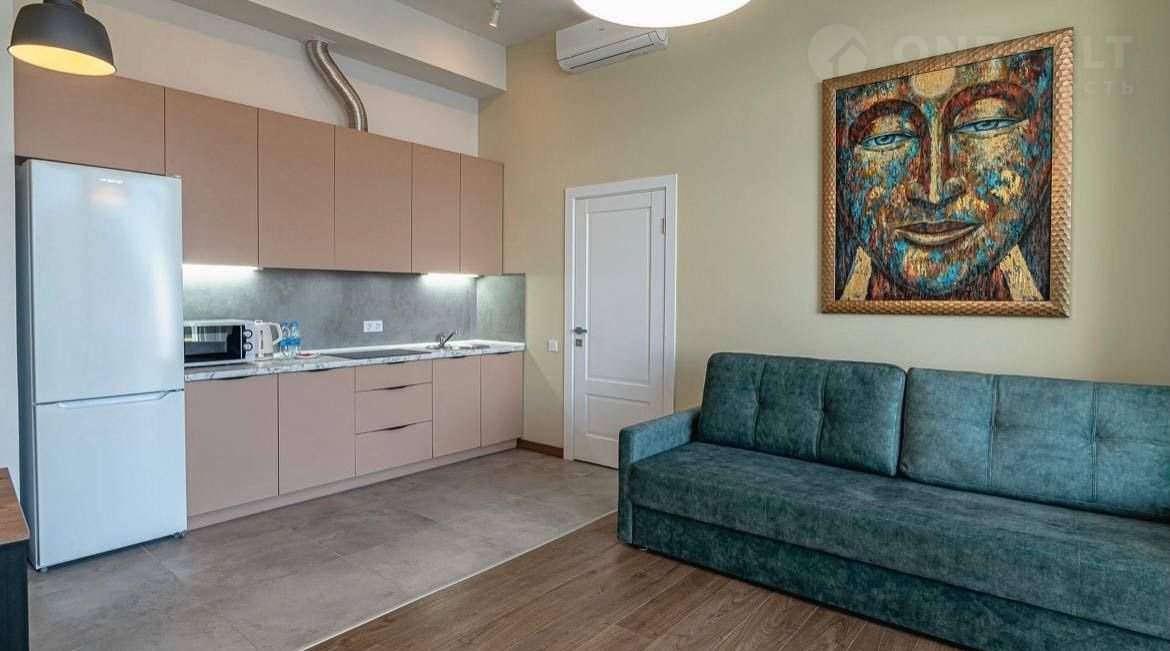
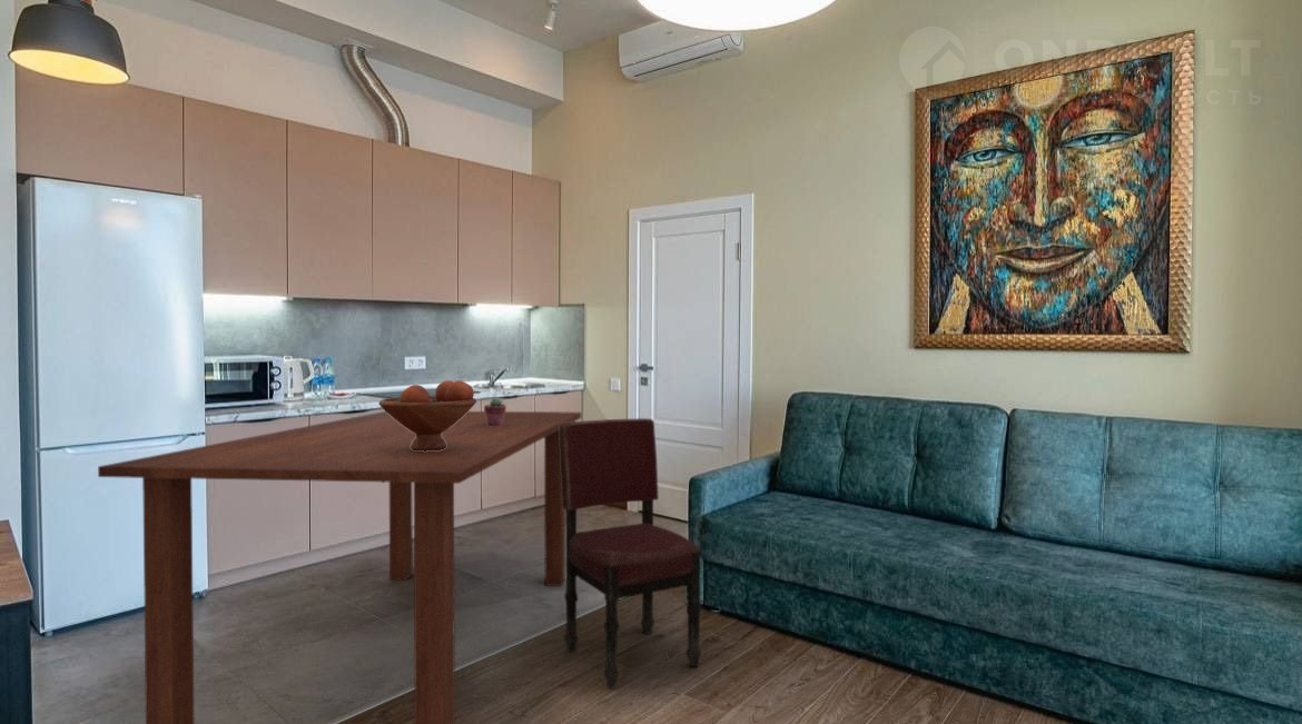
+ potted succulent (495, 410)
+ fruit bowl (428, 414)
+ dining table (412, 540)
+ dining chair (628, 539)
